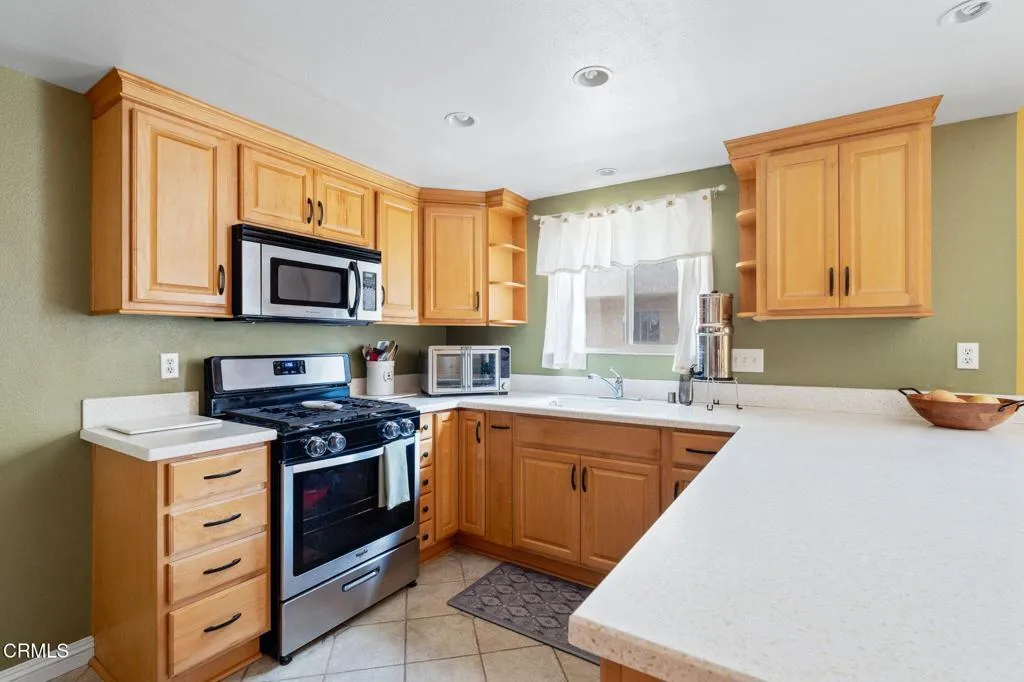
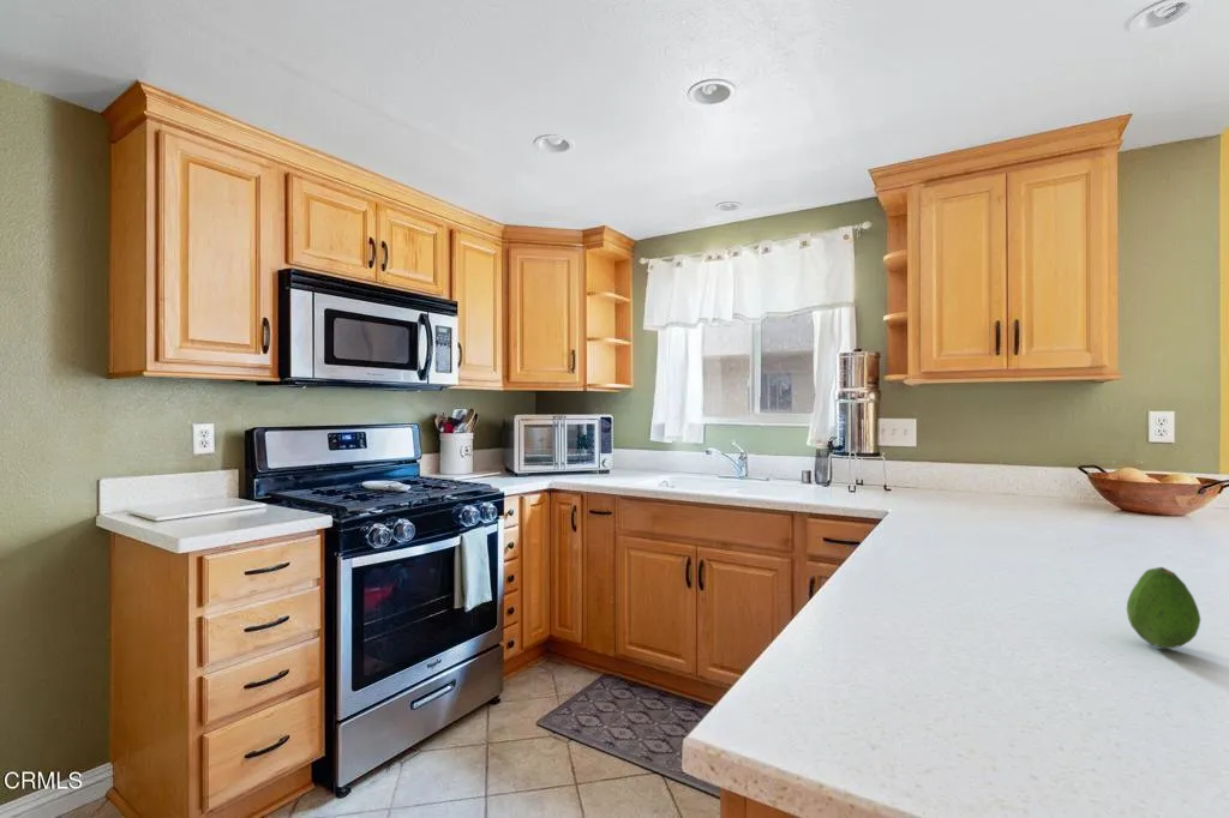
+ fruit (1162, 606)
